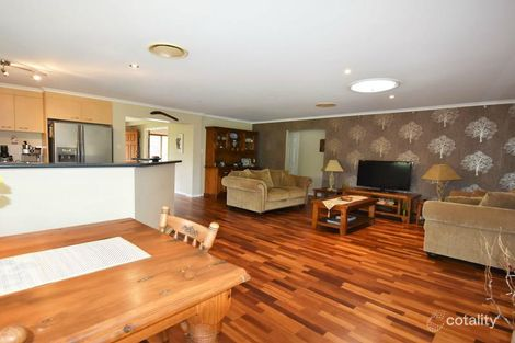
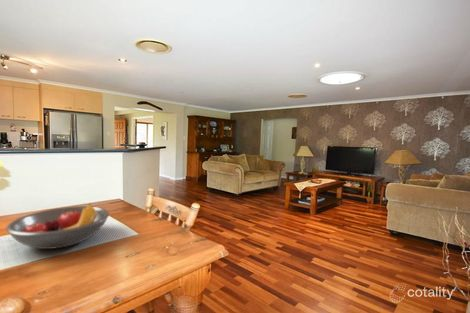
+ fruit bowl (63, 226)
